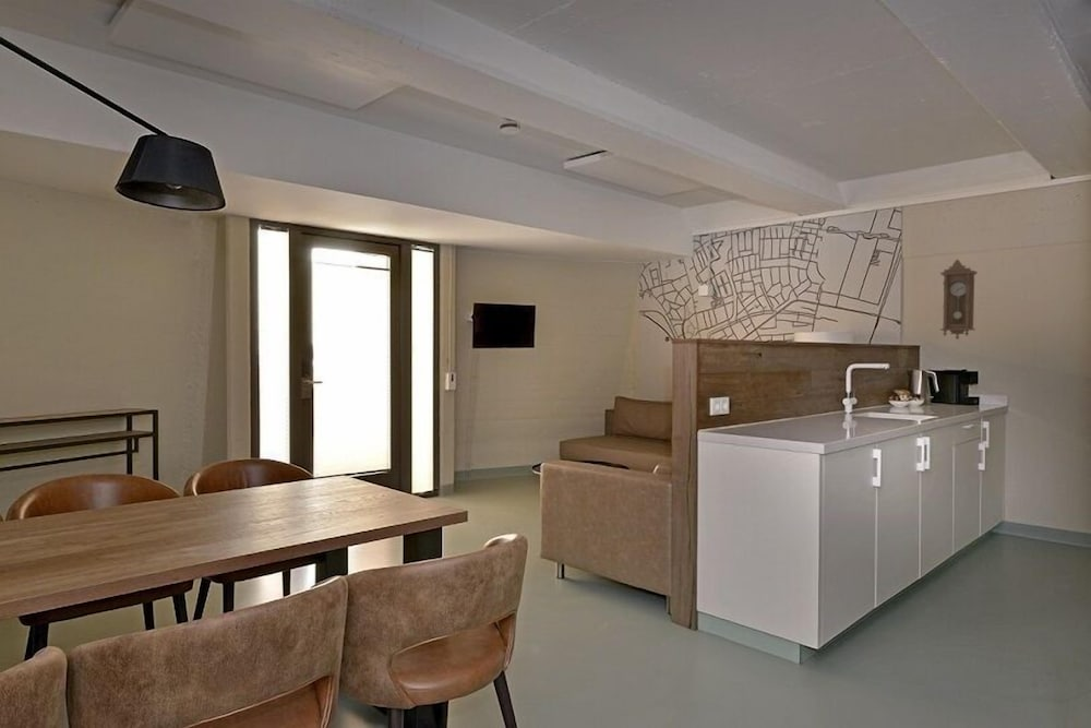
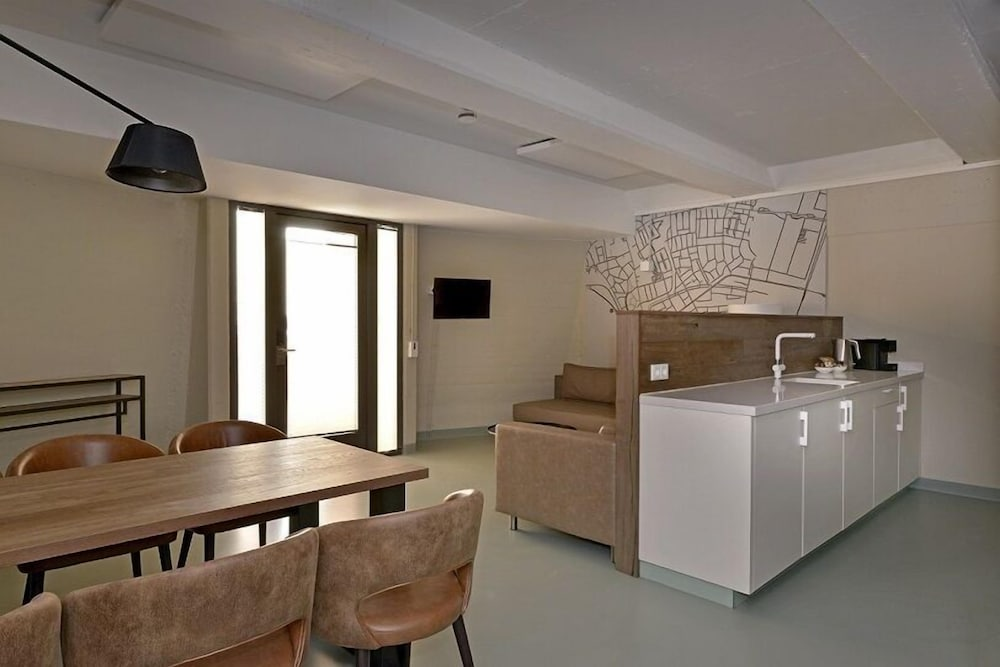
- pendulum clock (958, 299)
